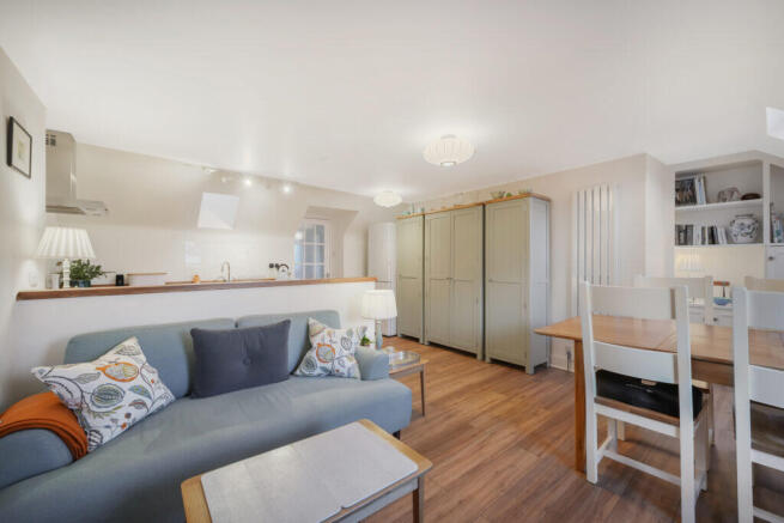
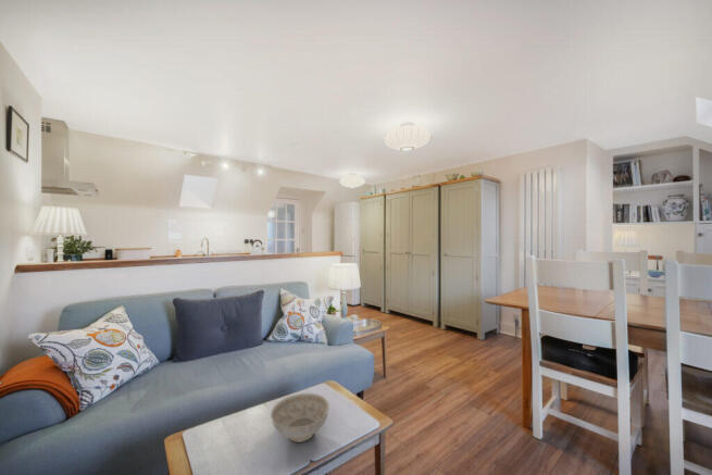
+ decorative bowl (300, 421)
